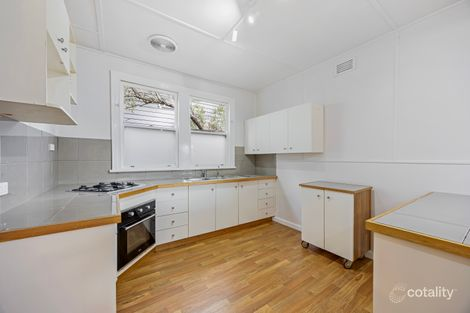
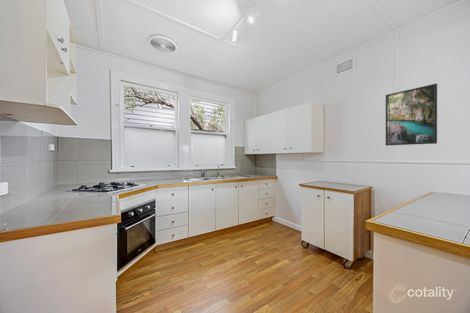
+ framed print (409, 117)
